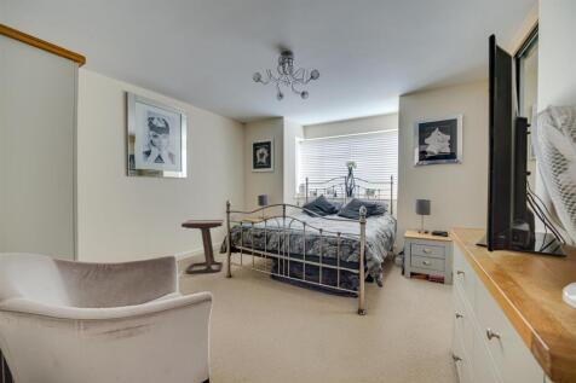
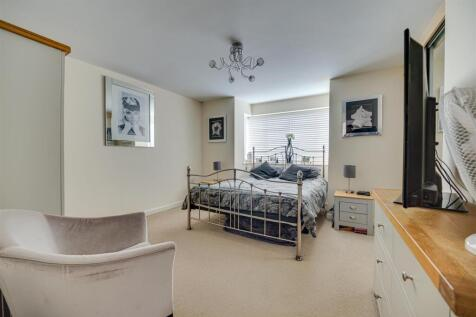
- side table (203, 245)
